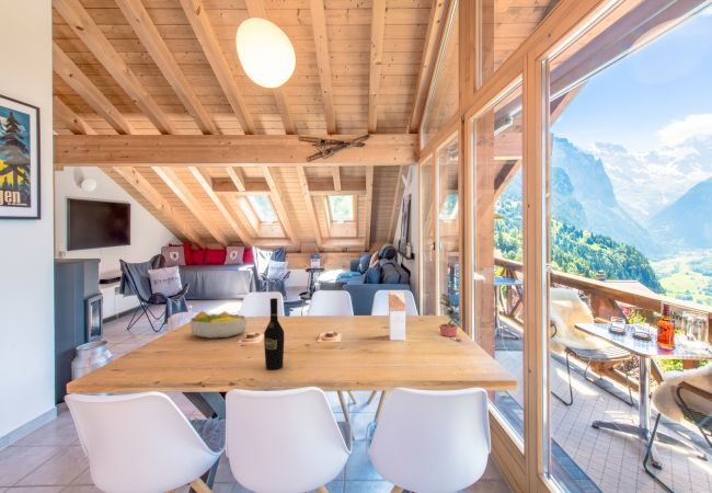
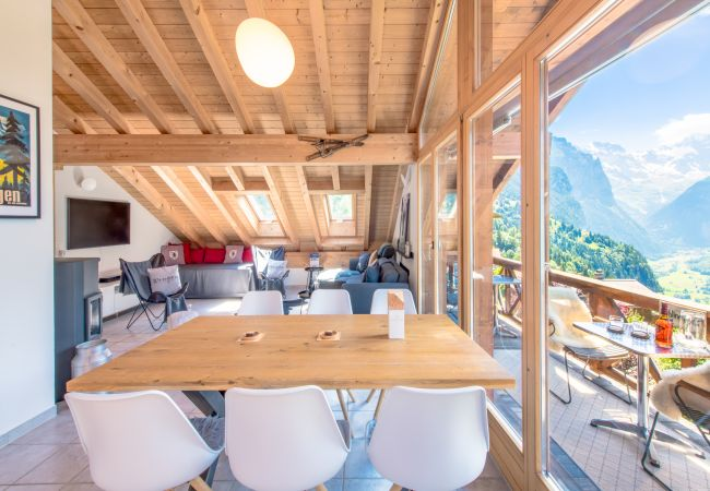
- wine bottle (274, 332)
- potted plant (450, 314)
- fruit bowl (218, 322)
